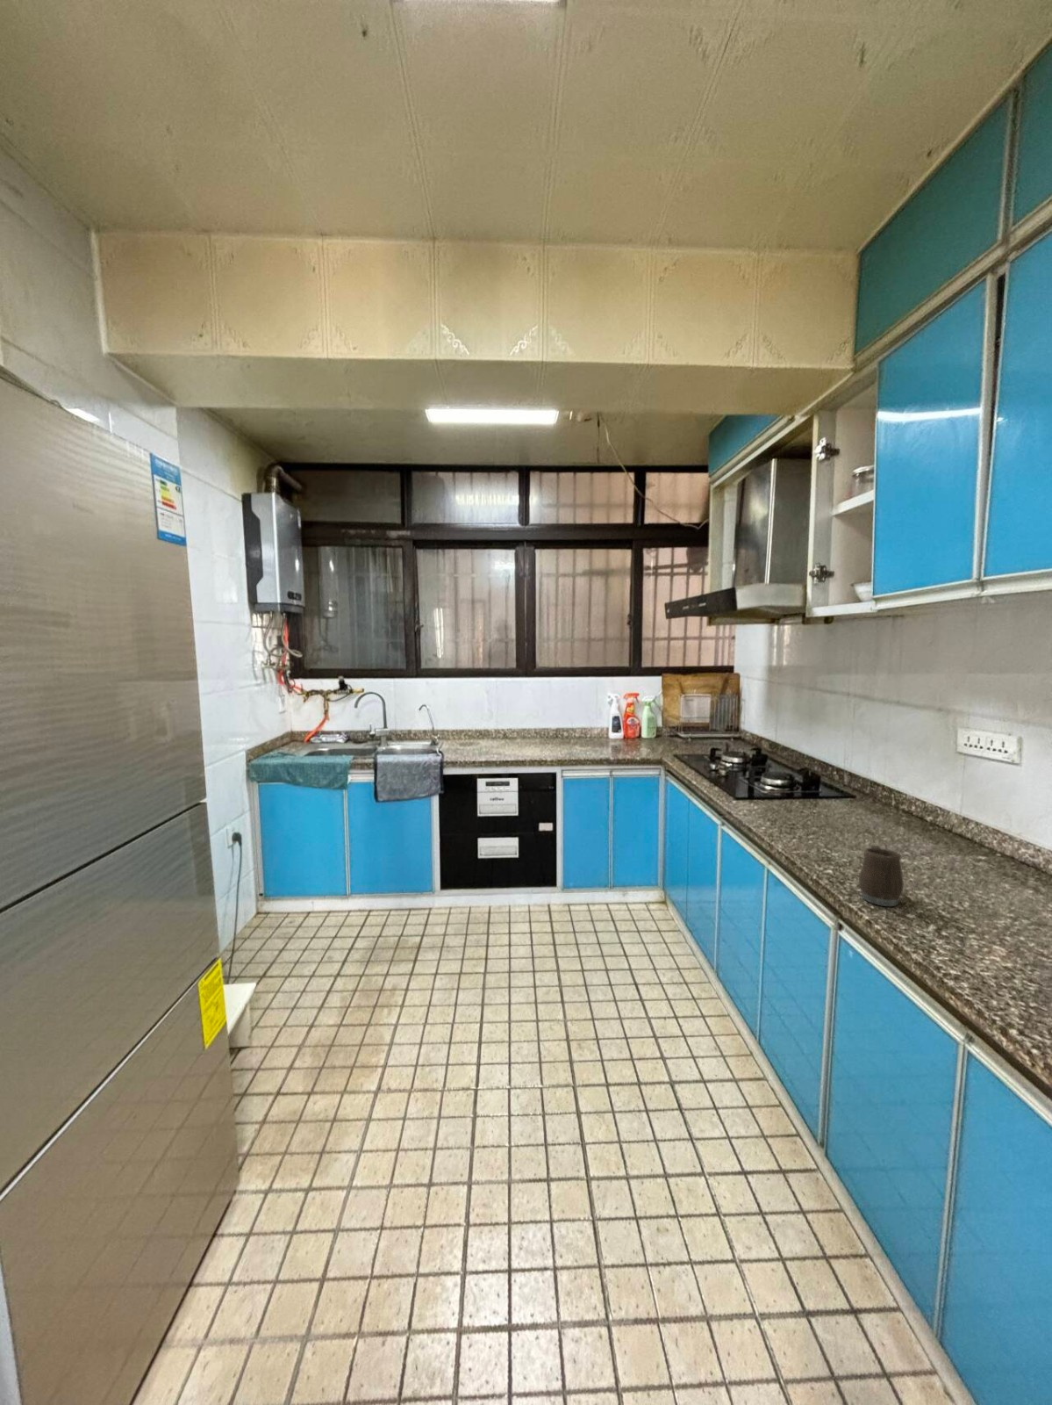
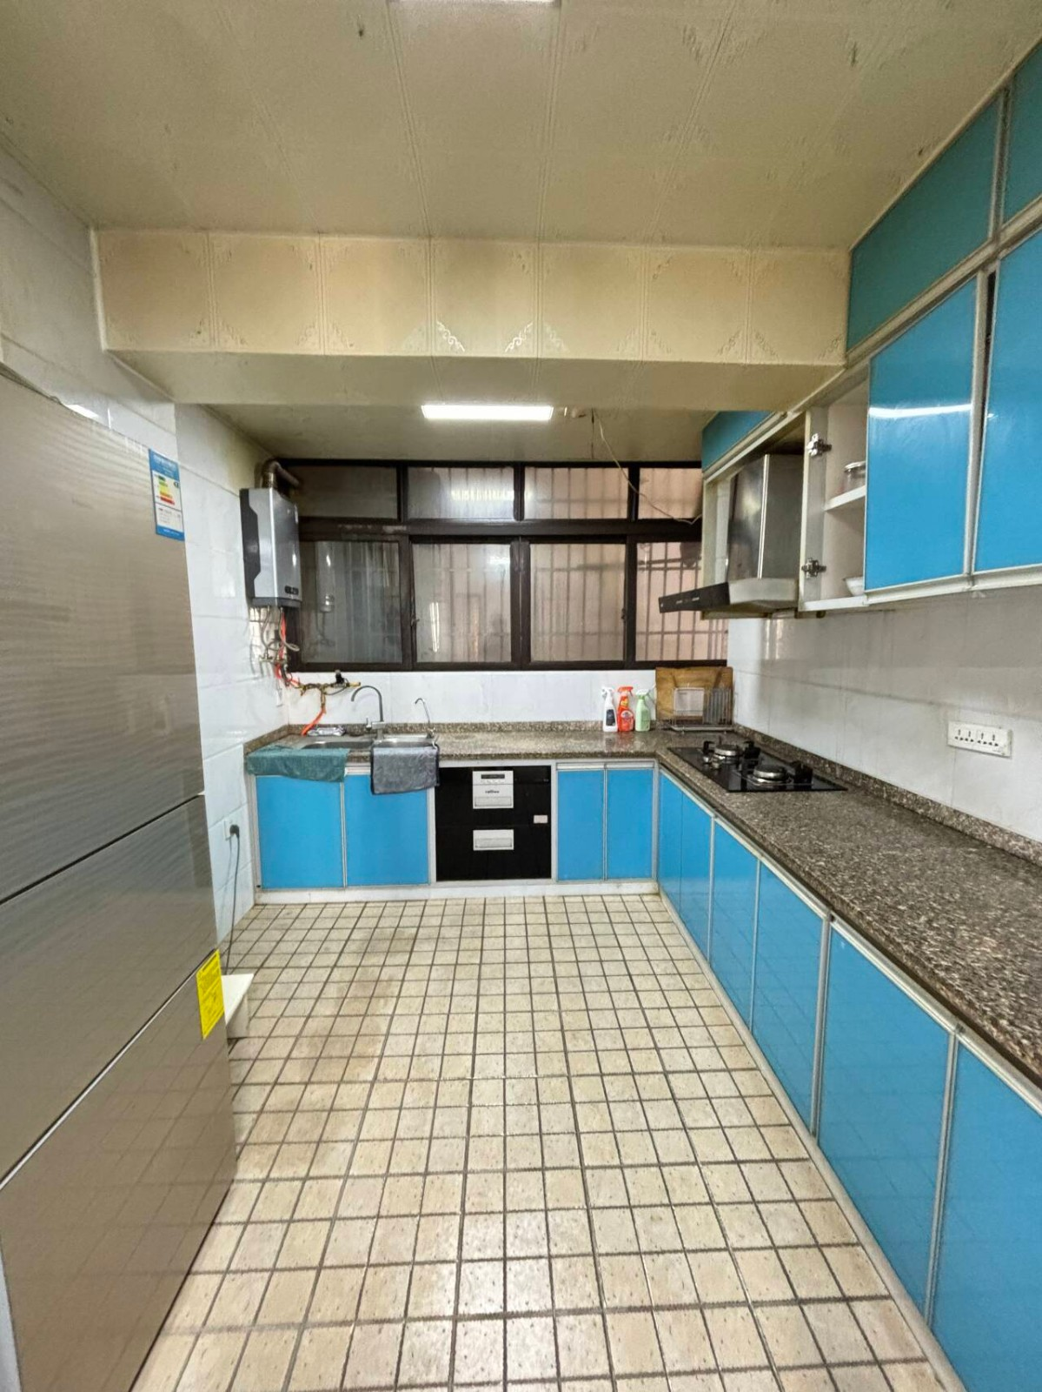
- mug (880, 873)
